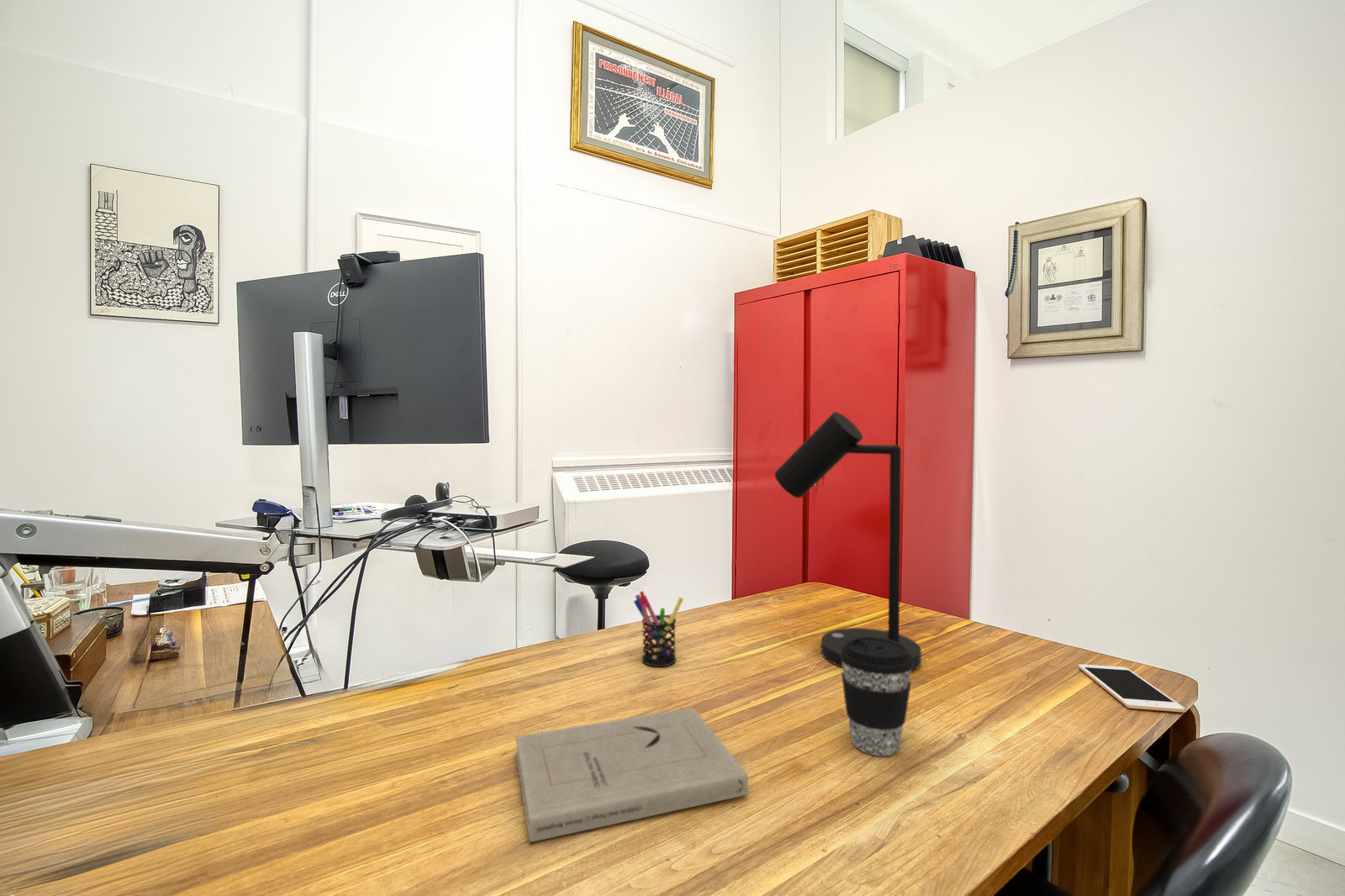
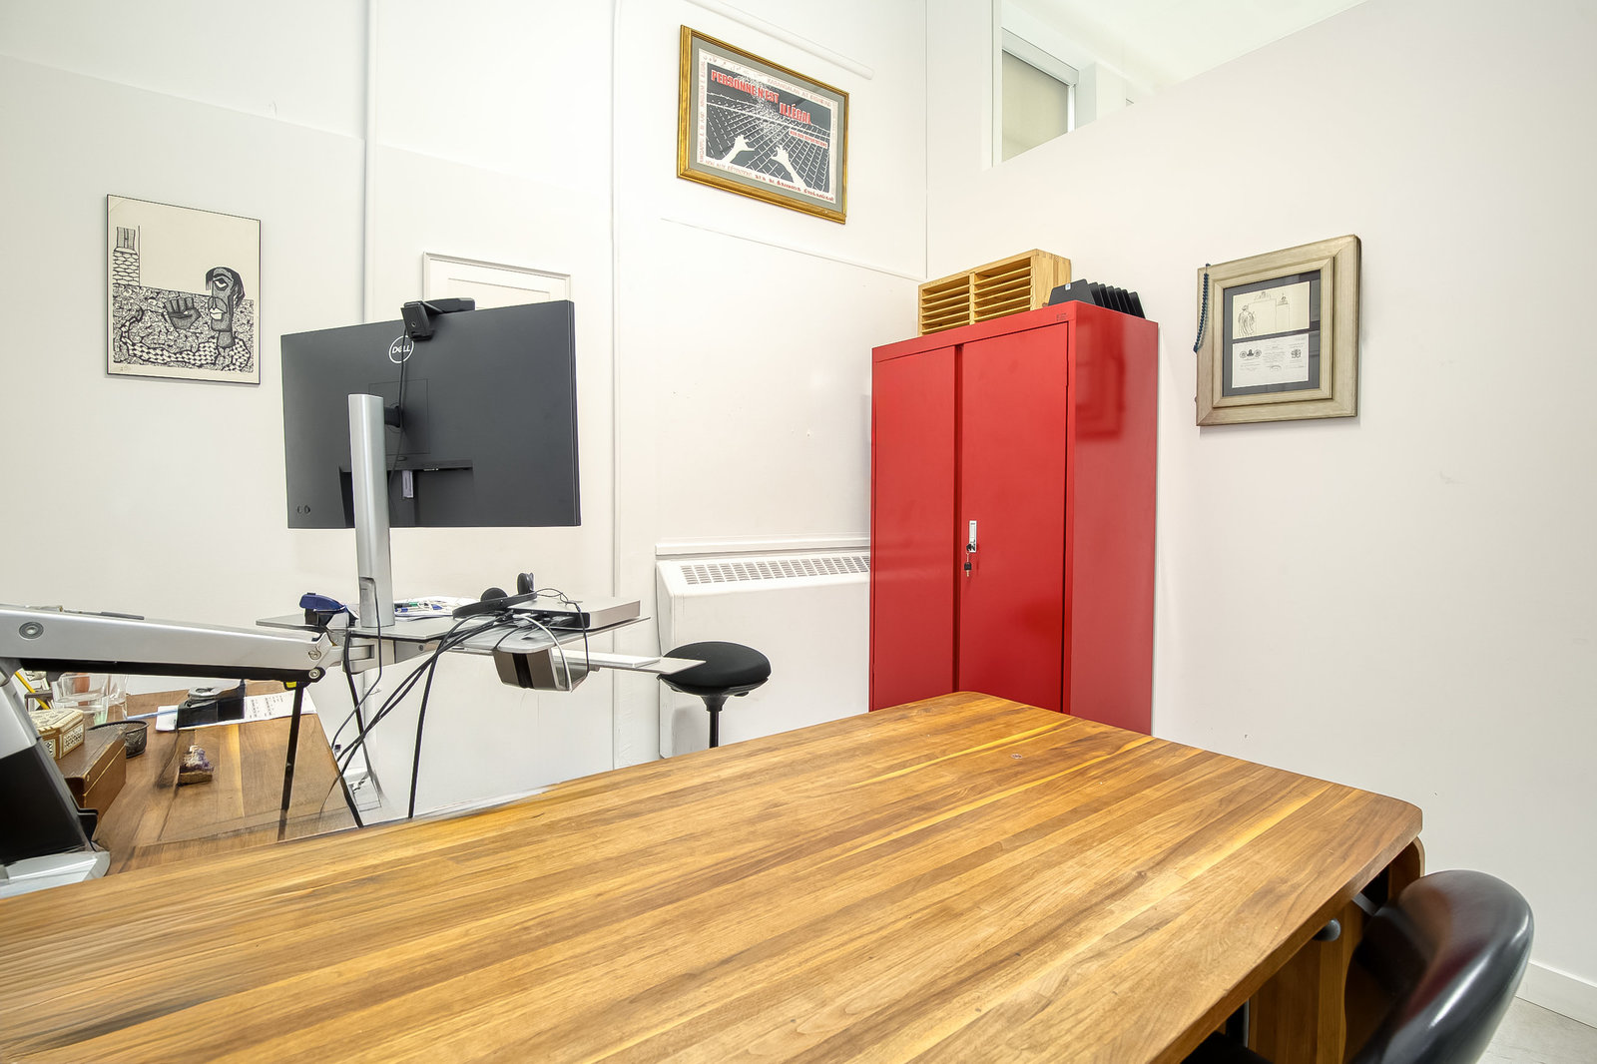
- coffee cup (876, 695)
- book (625, 763)
- pen holder (657, 626)
- cell phone (1126, 686)
- desk lamp (889, 530)
